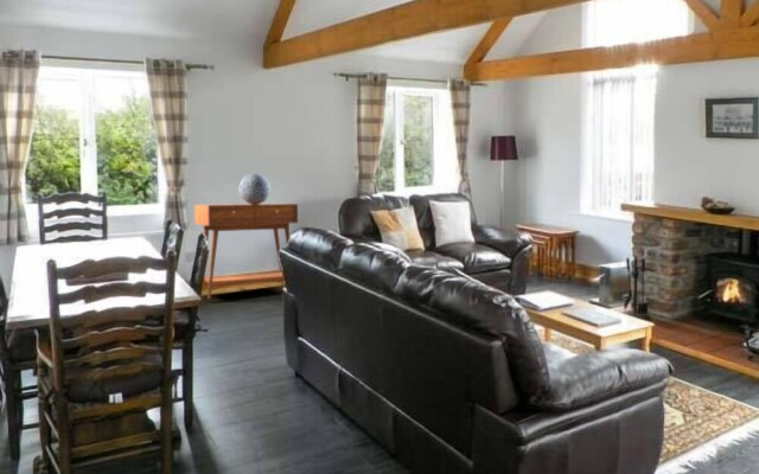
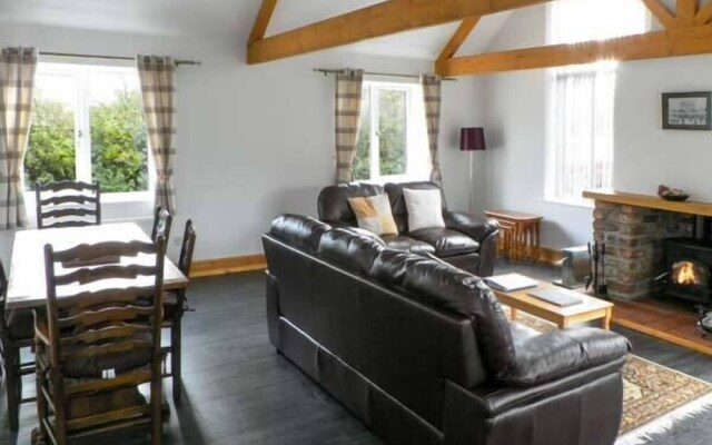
- console table (247, 229)
- decorative sphere (254, 188)
